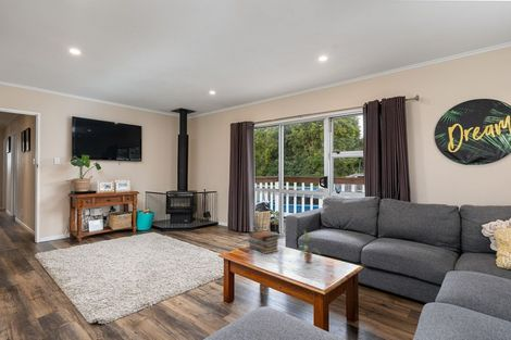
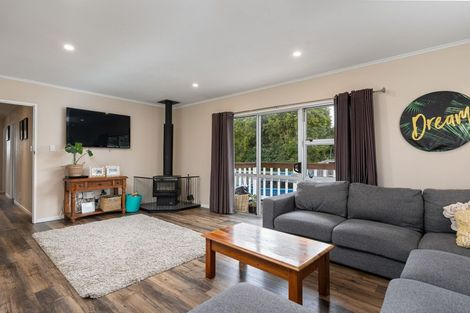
- potted plant (308, 245)
- book stack (263, 241)
